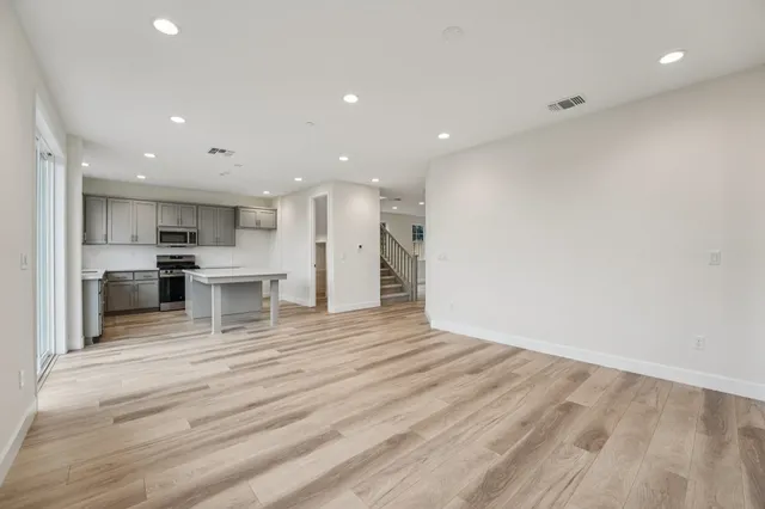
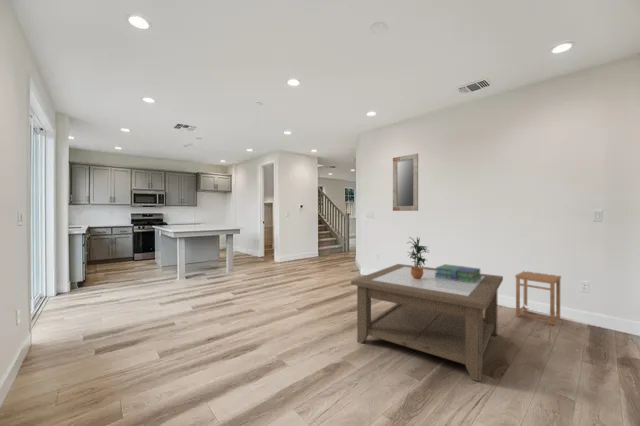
+ home mirror (404, 183)
+ coffee table (429, 307)
+ side table (538, 288)
+ stack of books (457, 272)
+ potted plant (418, 257)
